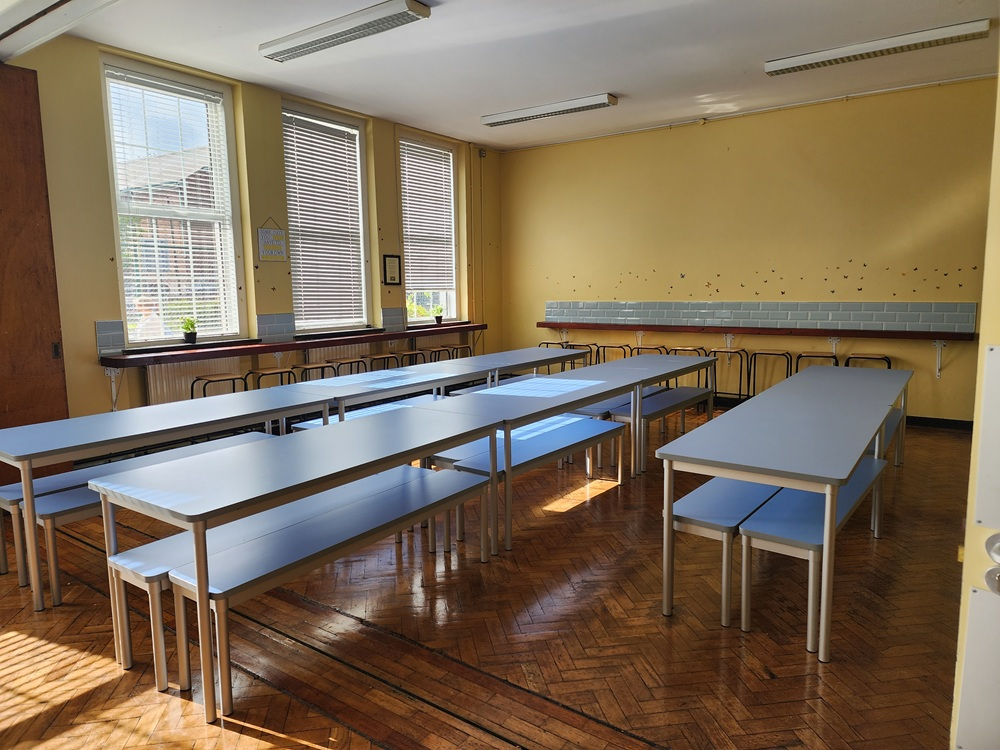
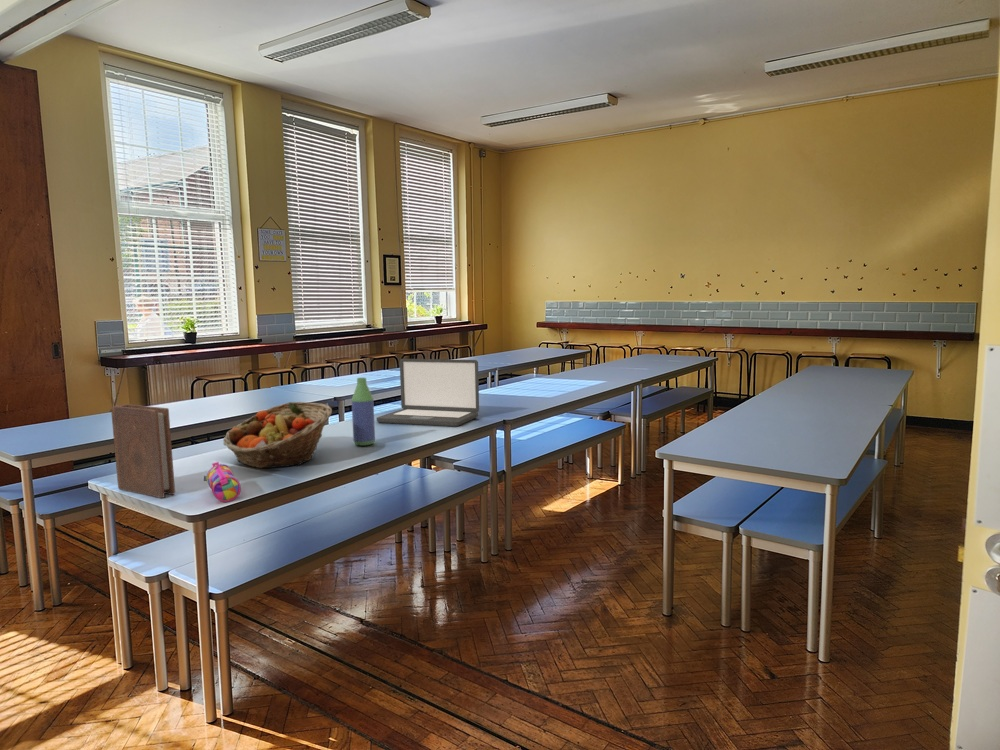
+ laptop (427, 391)
+ pencil case (222, 481)
+ bottle (363, 411)
+ fruit basket (279, 433)
+ book (141, 449)
